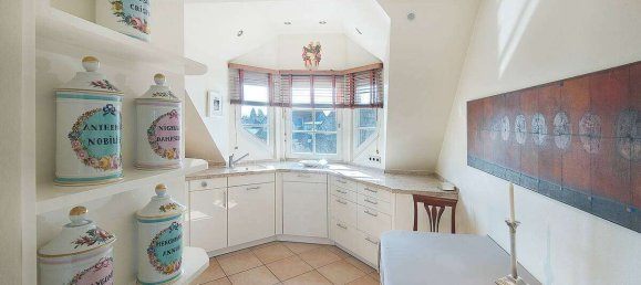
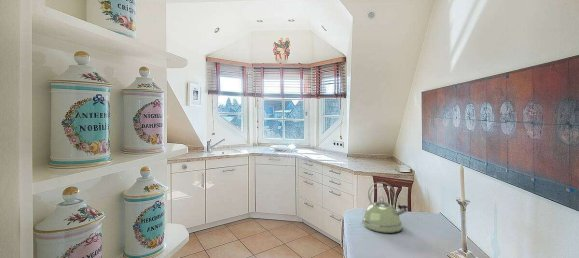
+ kettle (384, 203)
